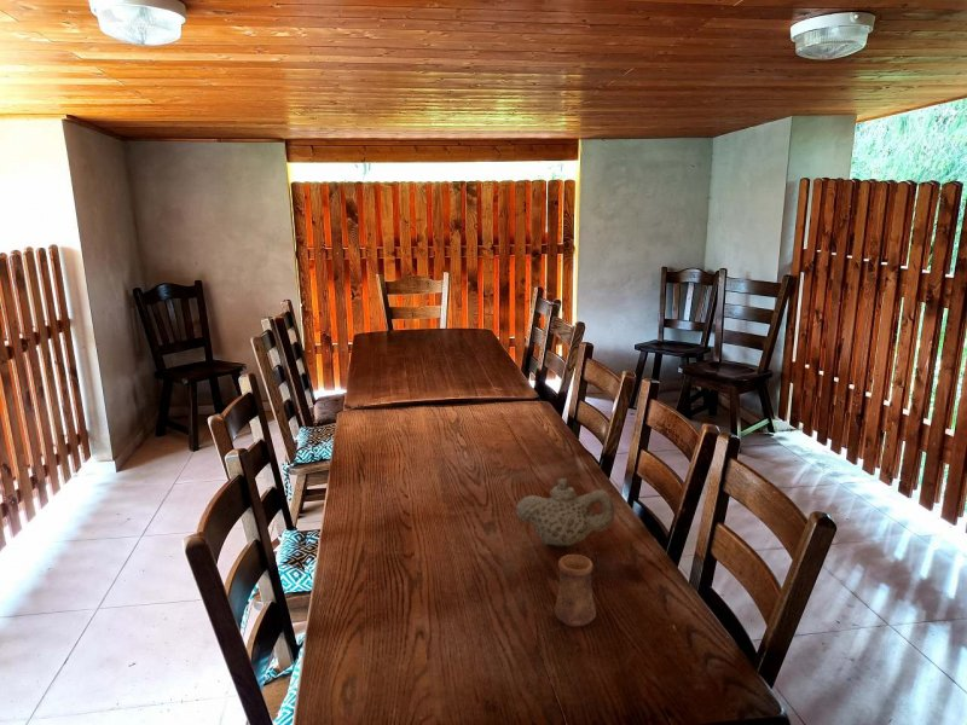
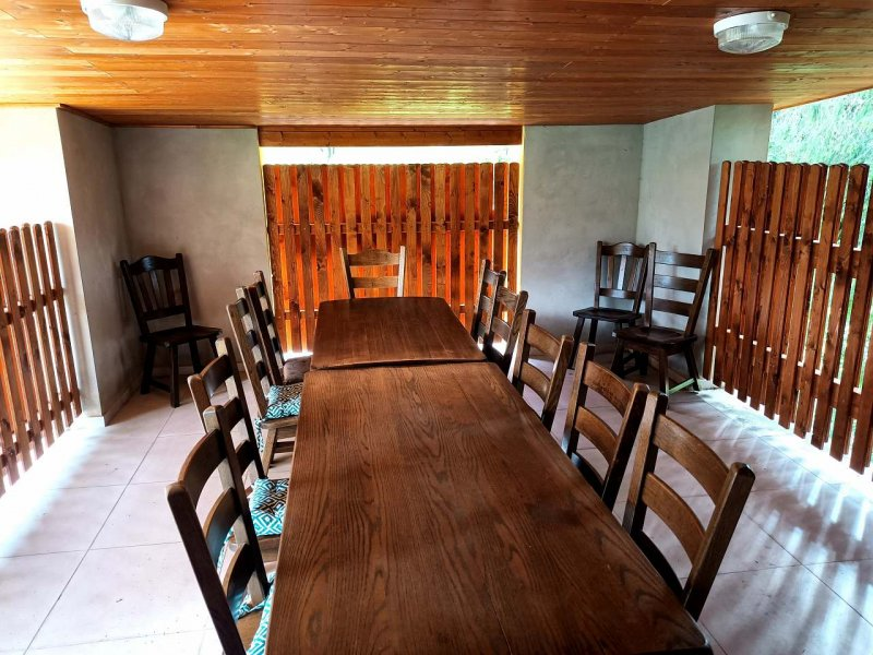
- teapot (563, 511)
- cup (574, 590)
